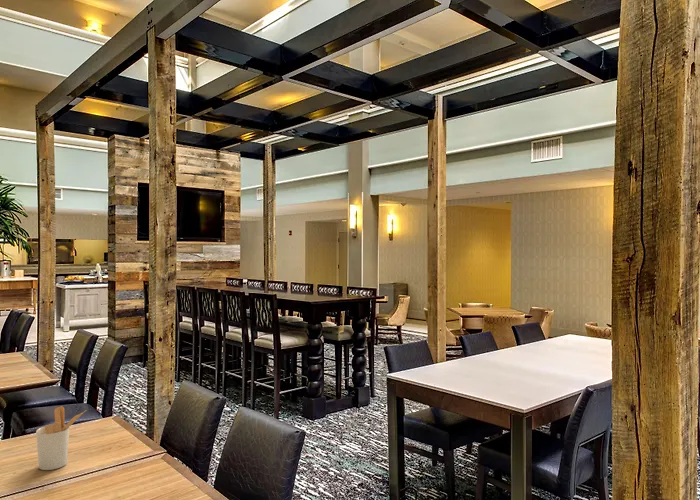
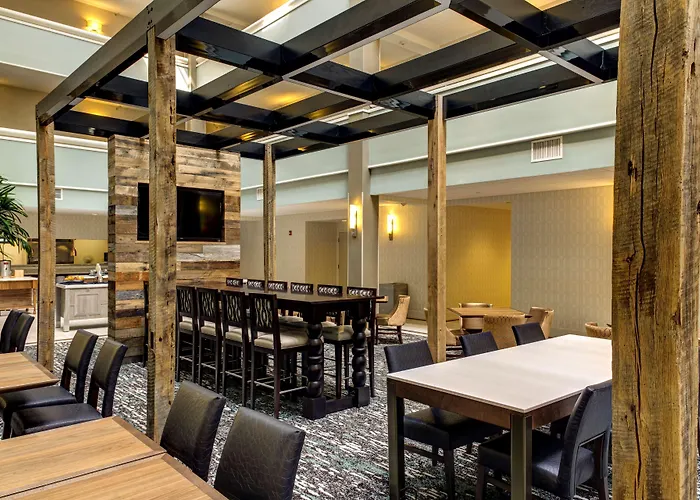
- utensil holder (61, 437)
